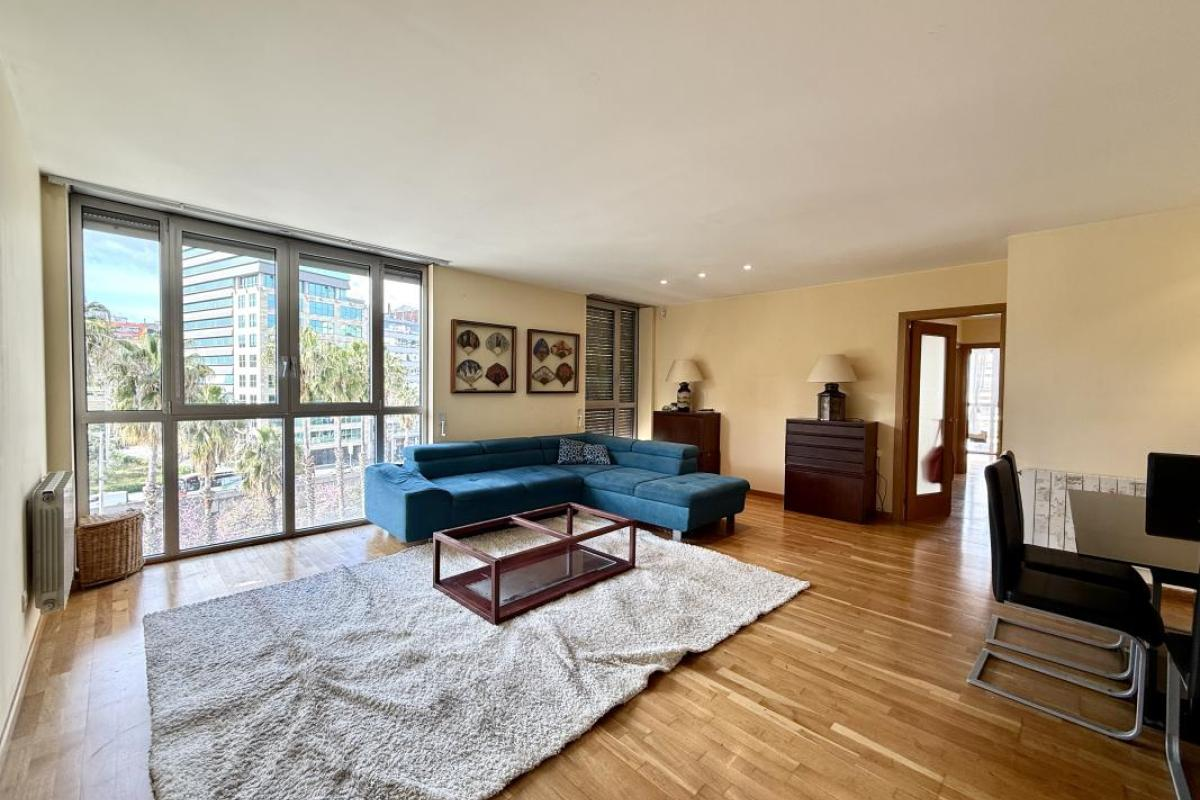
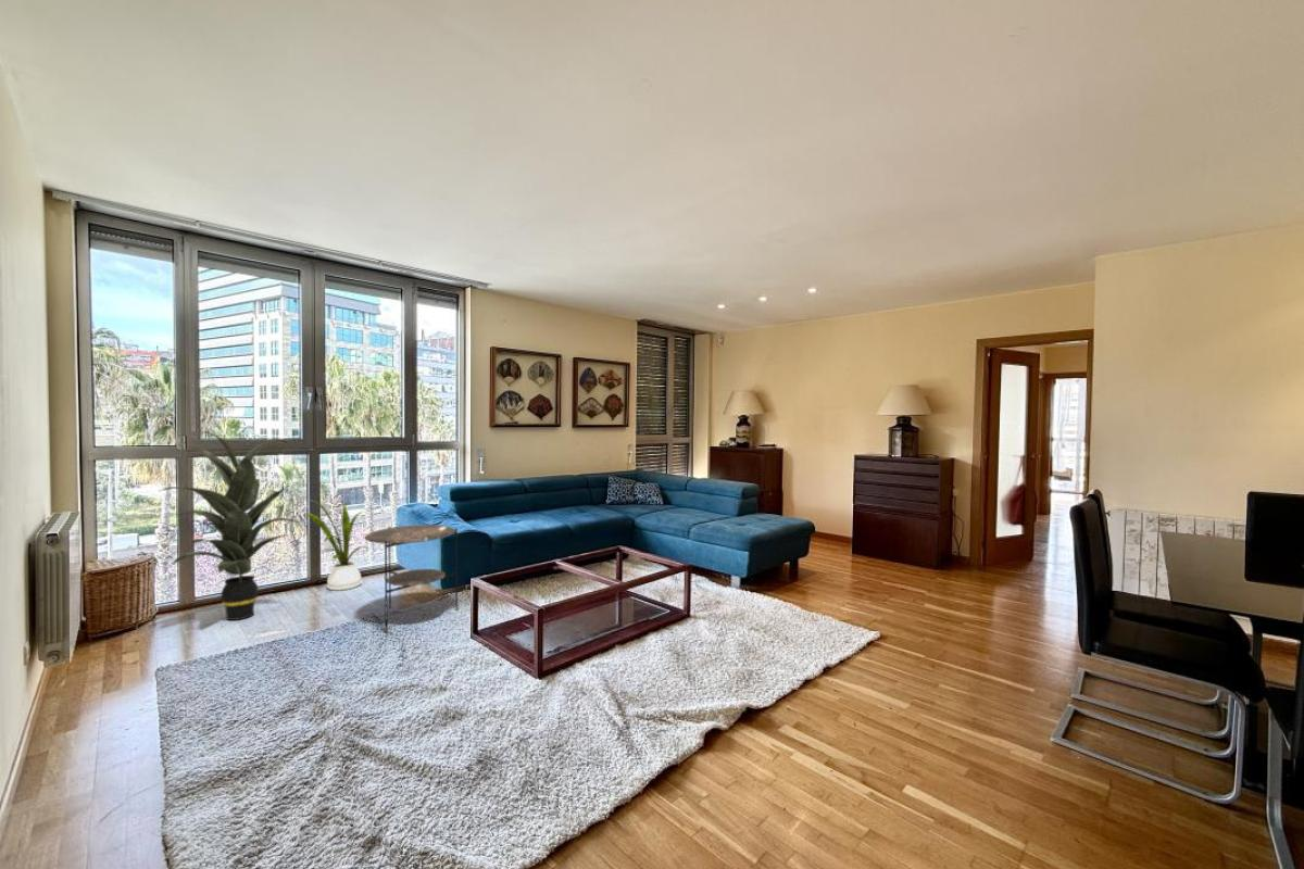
+ house plant (339, 541)
+ side table (411, 574)
+ indoor plant (229, 524)
